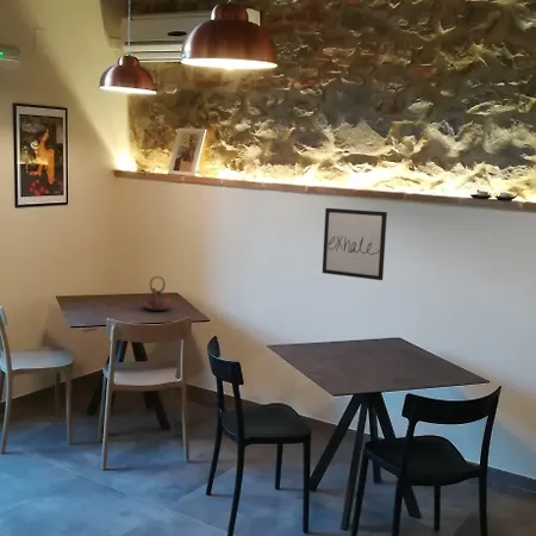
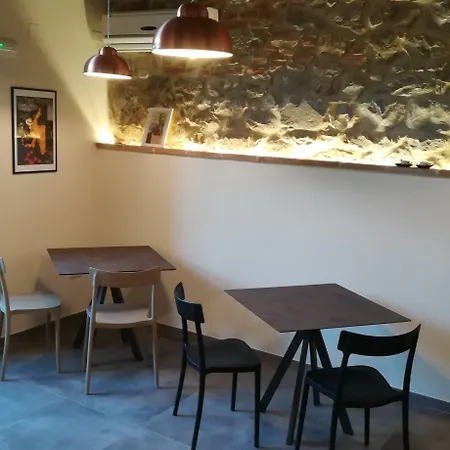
- wall art (353, 243)
- teapot (156, 293)
